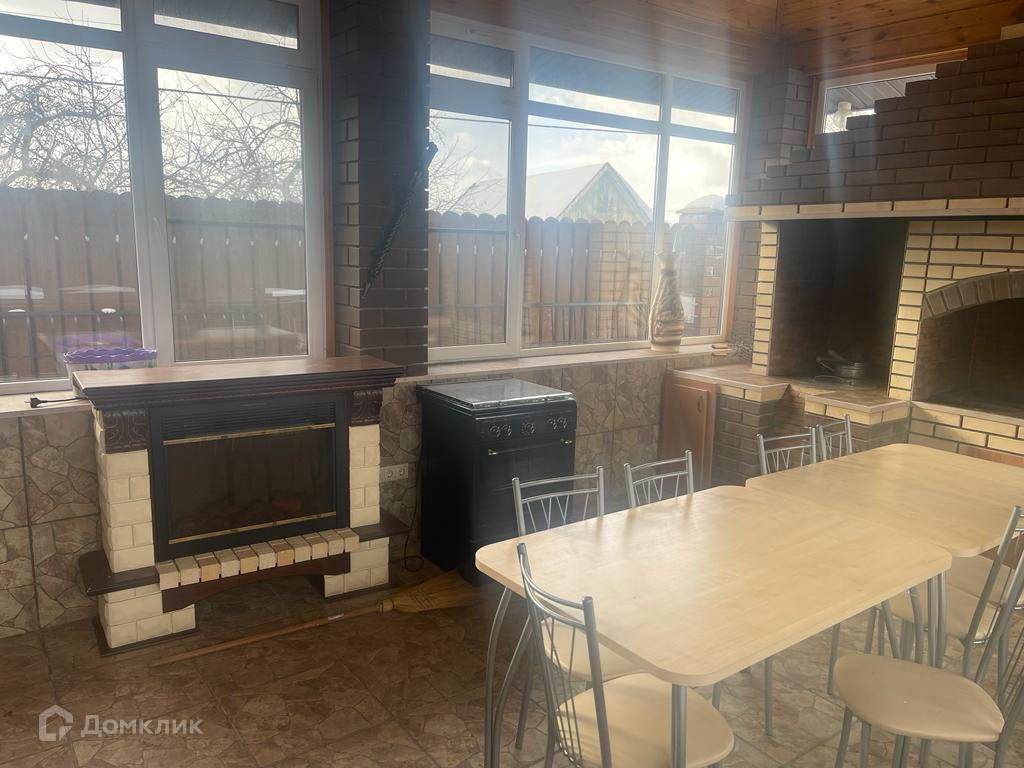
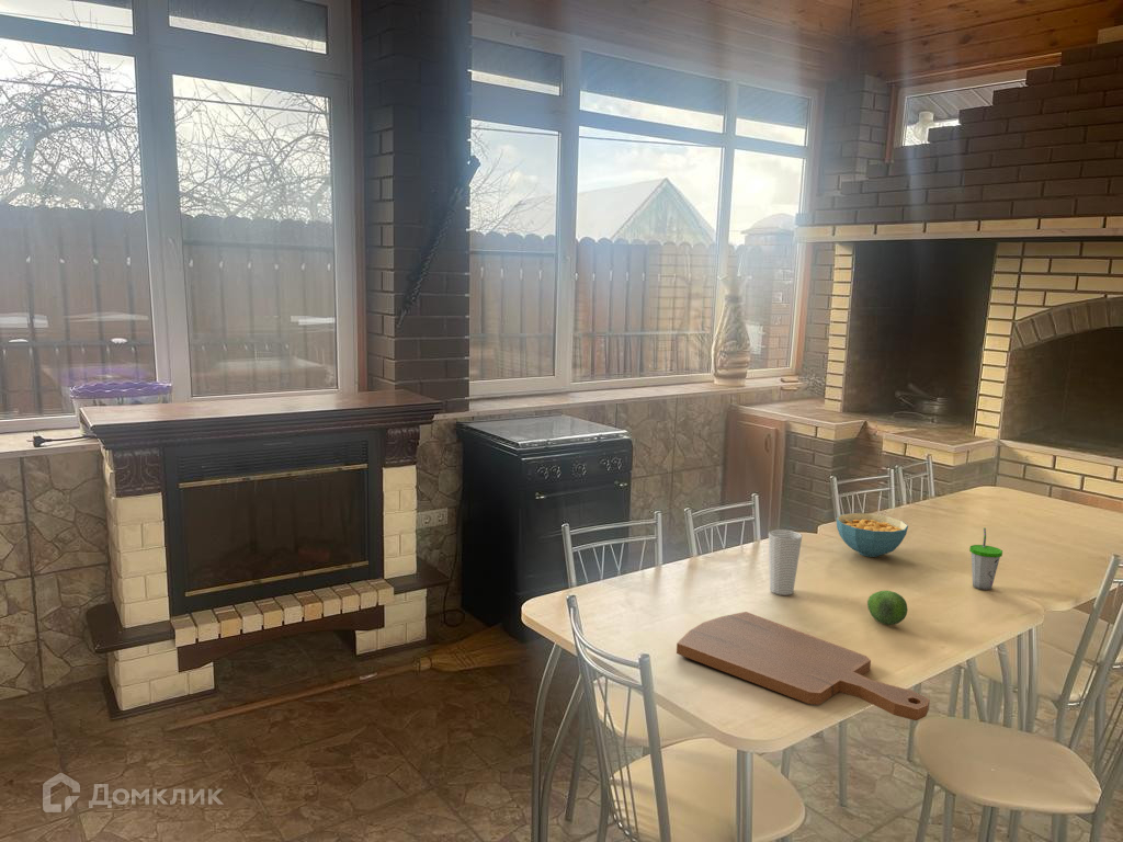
+ cutting board (784, 658)
+ cup (783, 562)
+ cup (985, 559)
+ fruit (884, 605)
+ cereal bowl (870, 537)
